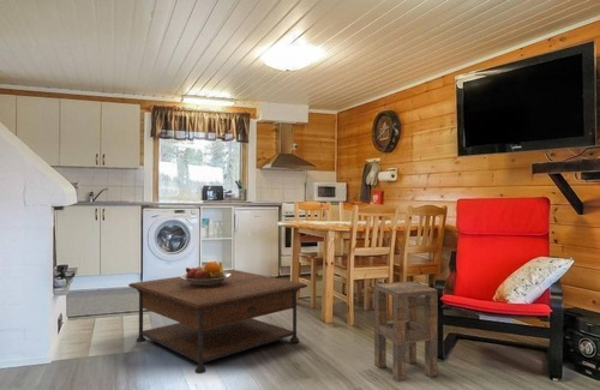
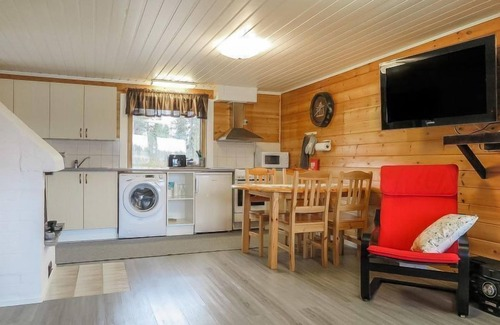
- fruit bowl (205, 272)
- coffee table (217, 312)
- side table (404, 328)
